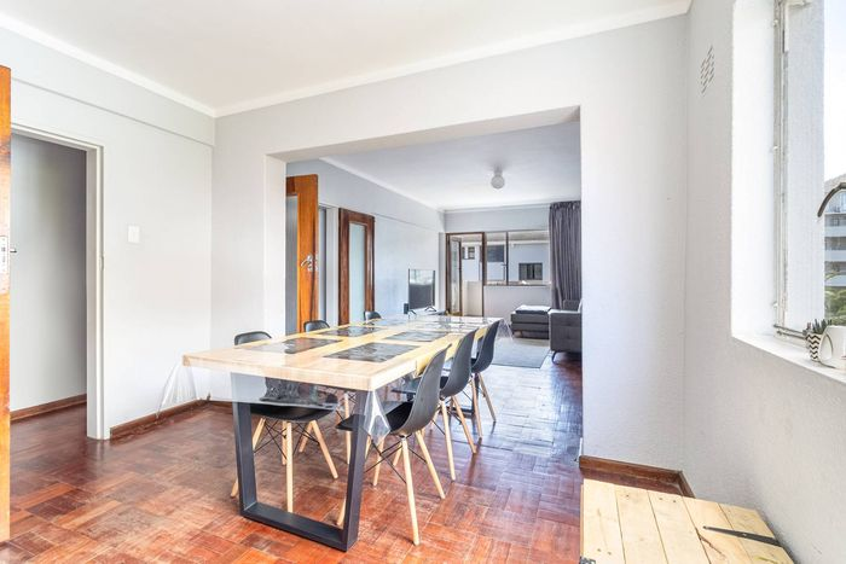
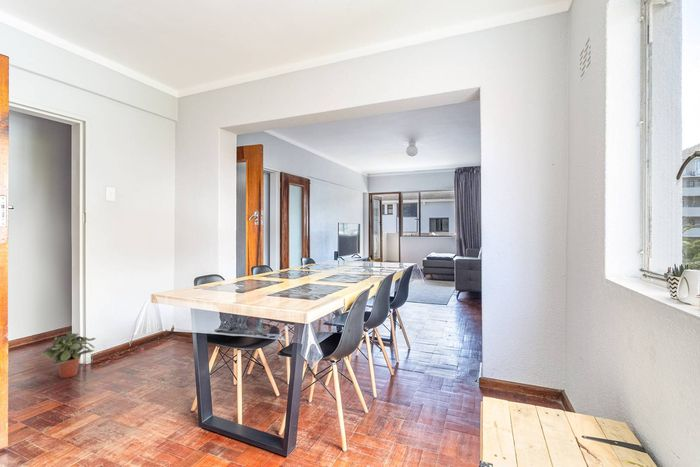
+ potted plant (69, 353)
